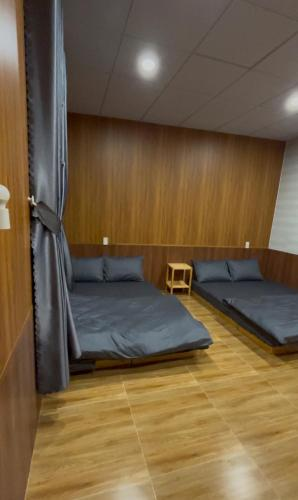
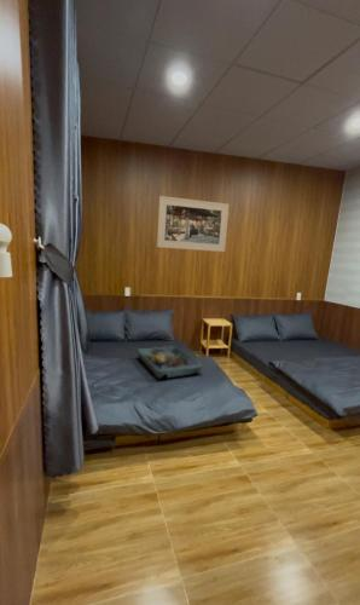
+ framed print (193, 225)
+ serving tray (167, 361)
